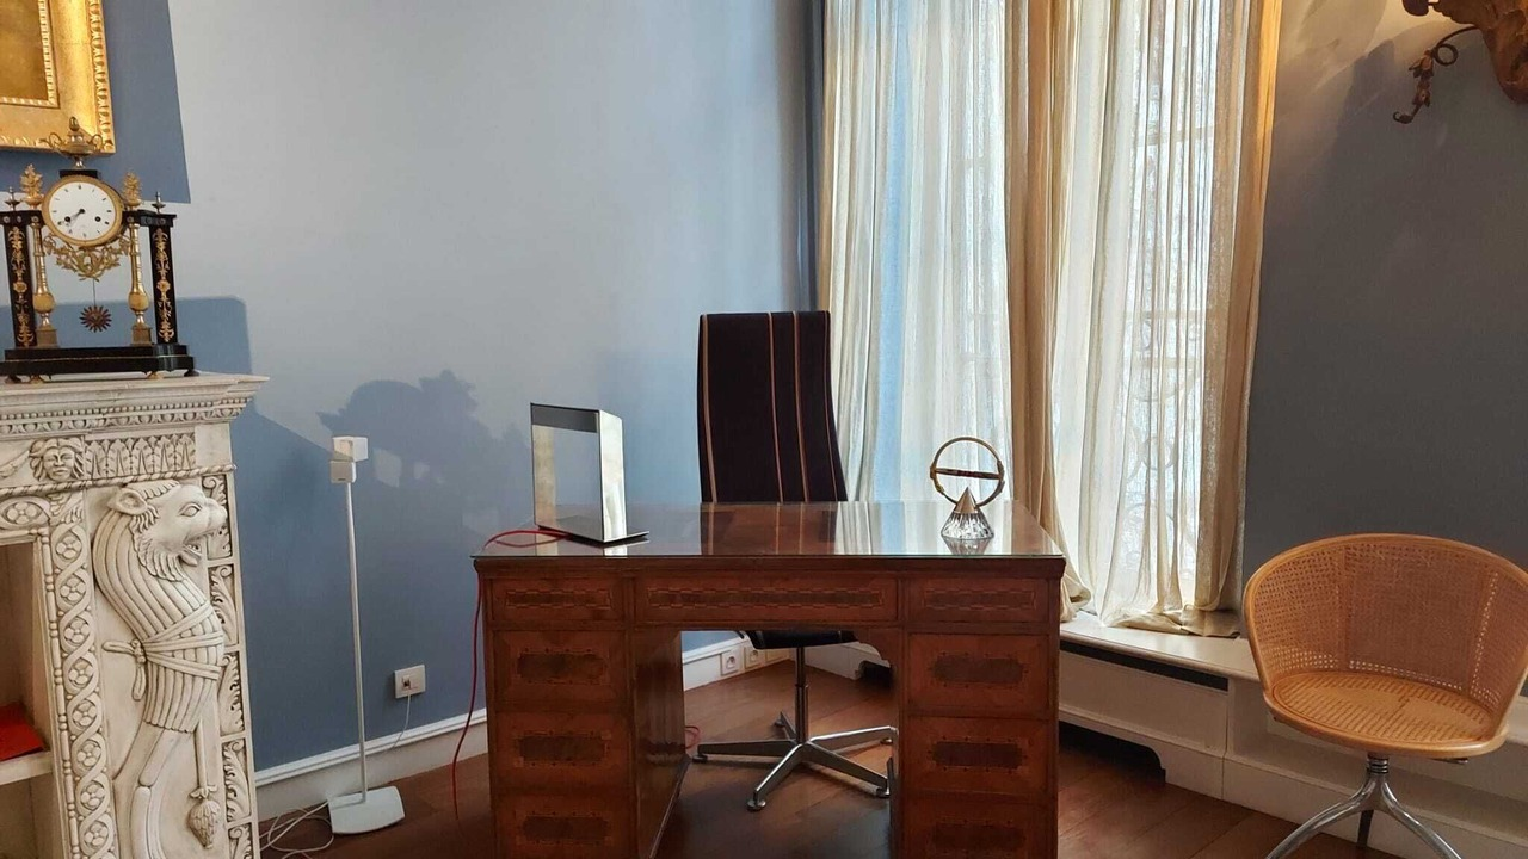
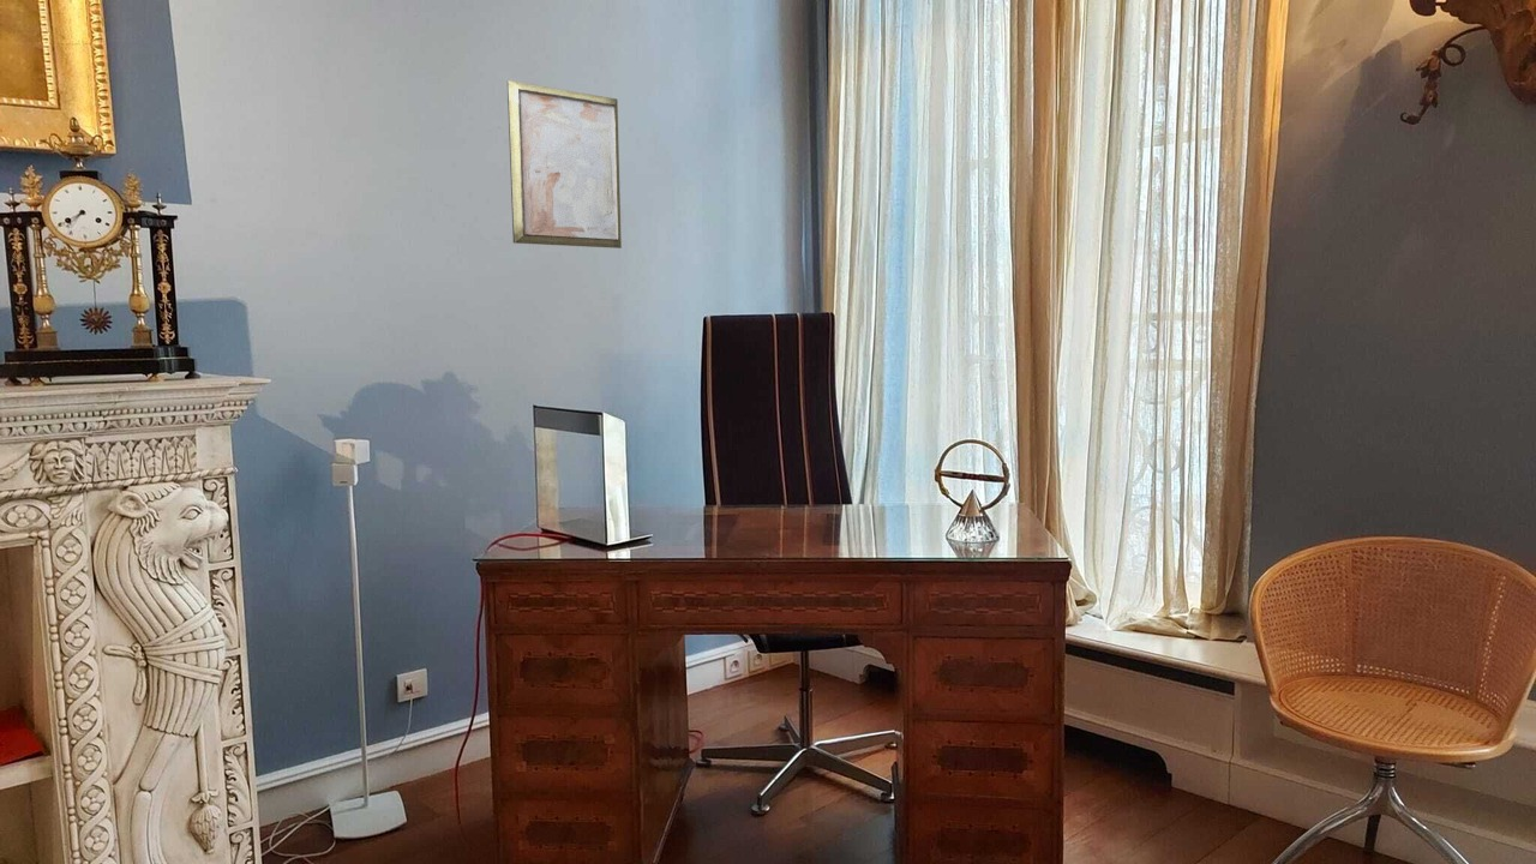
+ wall art (568, 168)
